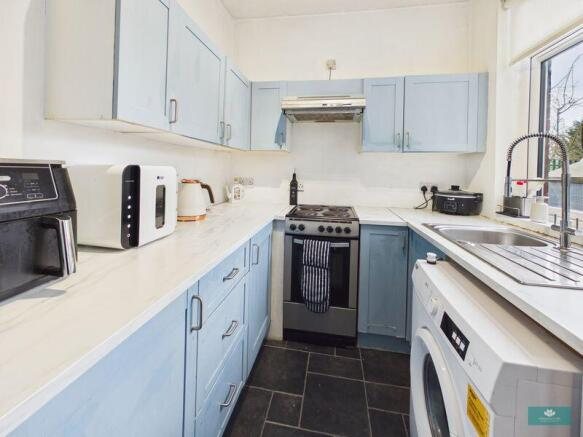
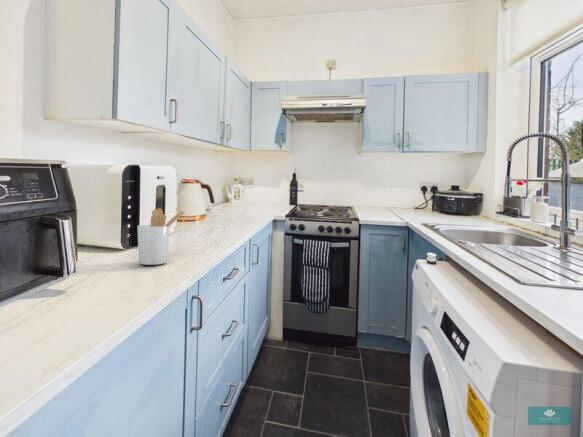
+ utensil holder (162, 235)
